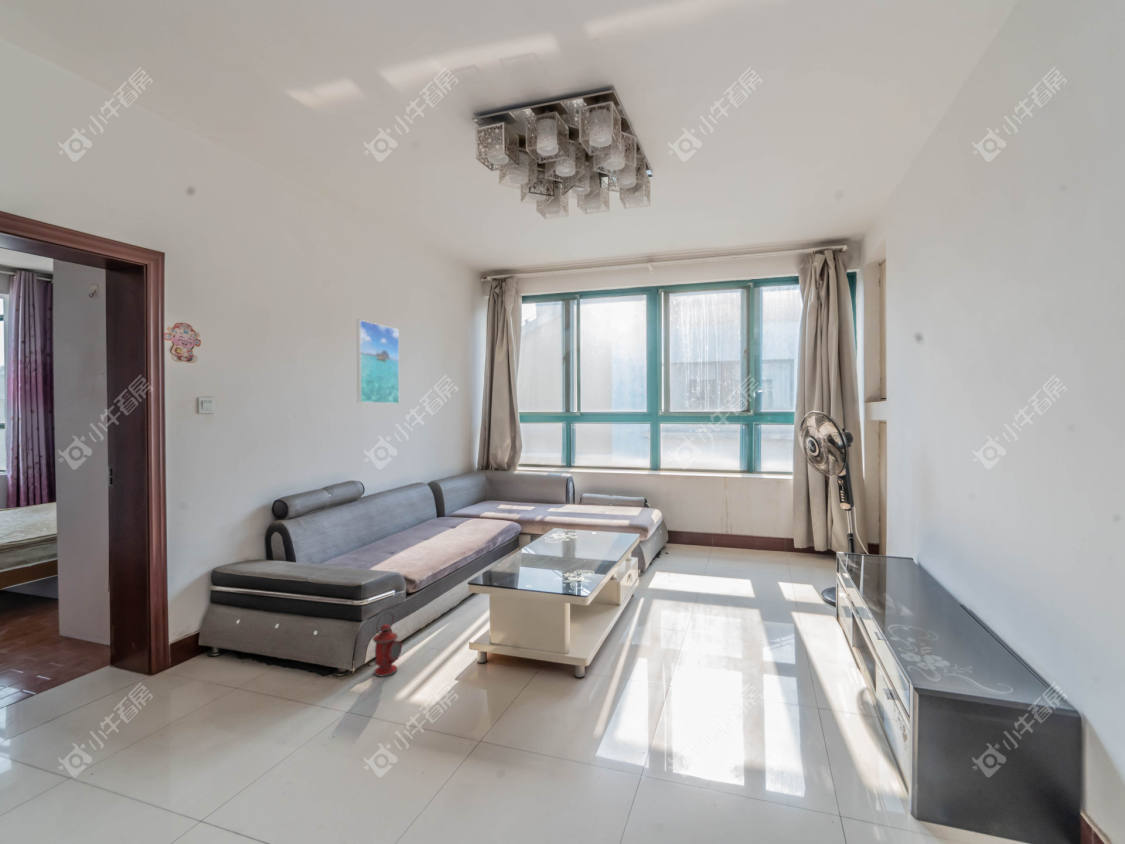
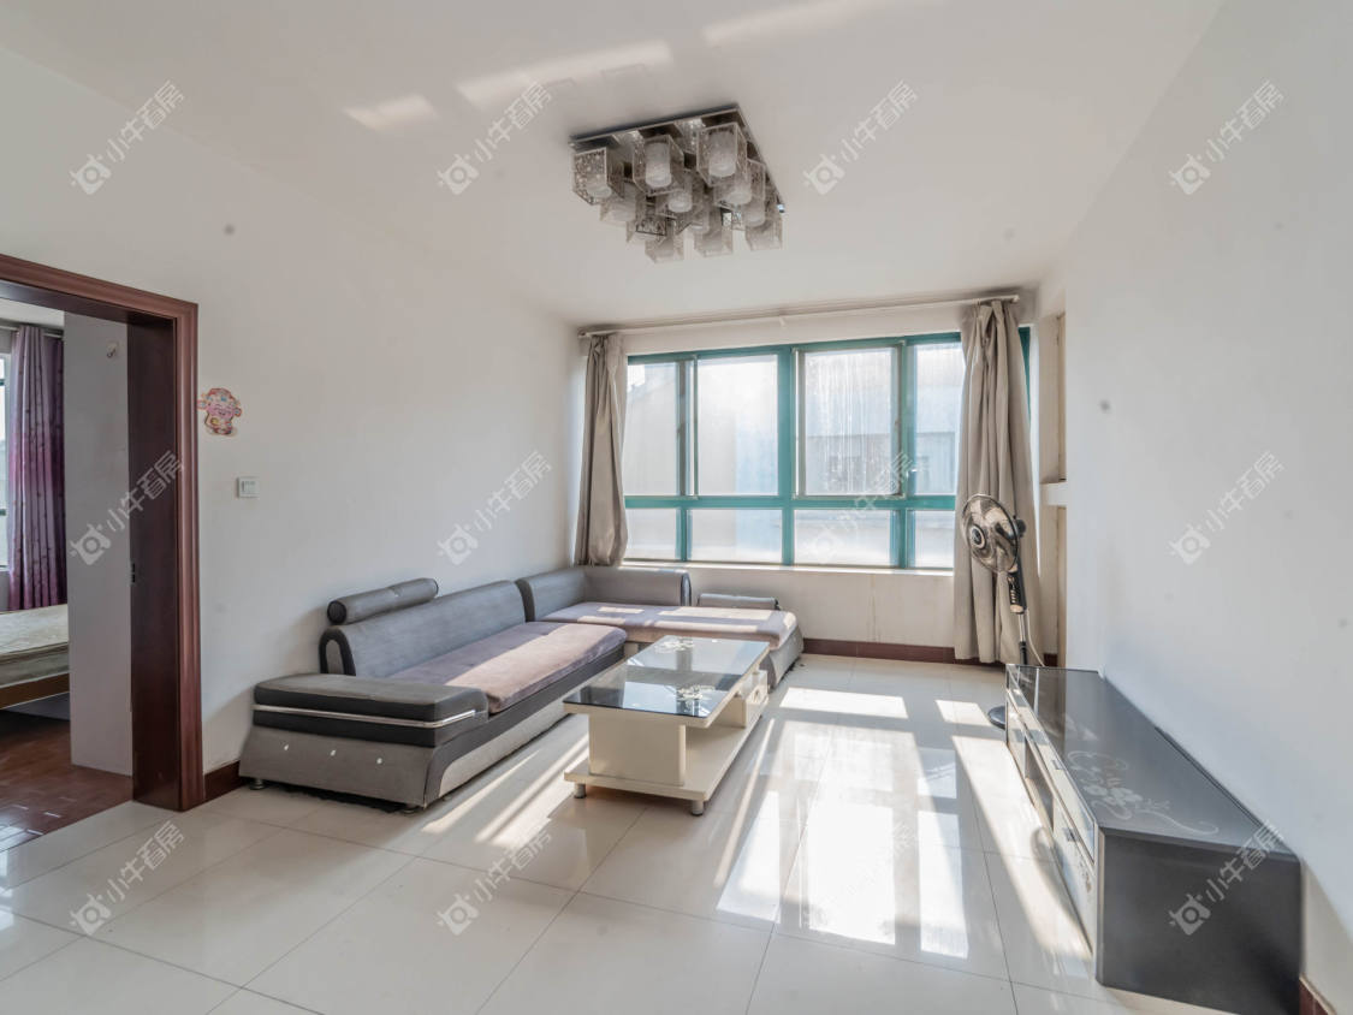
- lantern (385, 641)
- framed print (379, 364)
